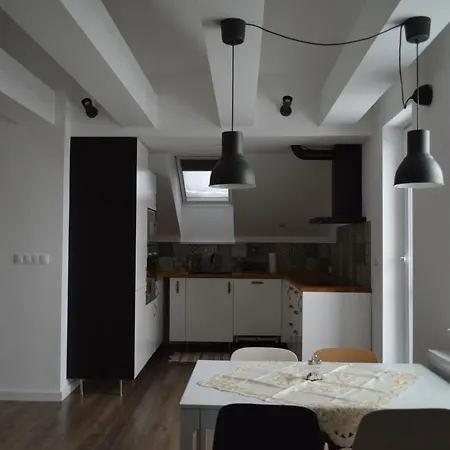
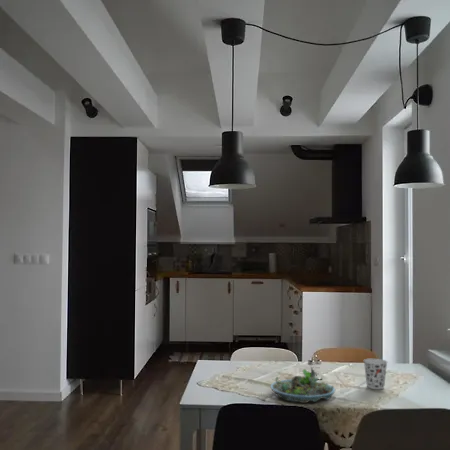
+ cup (375, 374)
+ succulent planter (302, 382)
